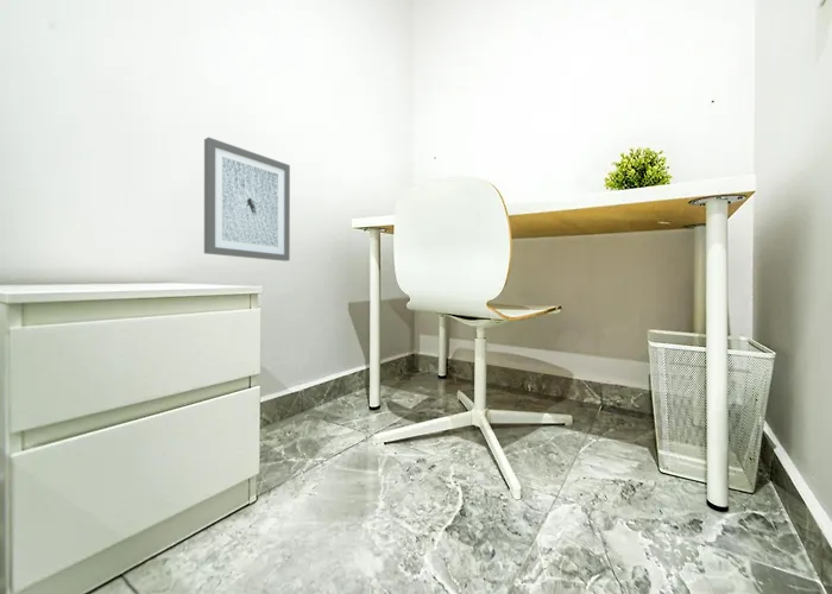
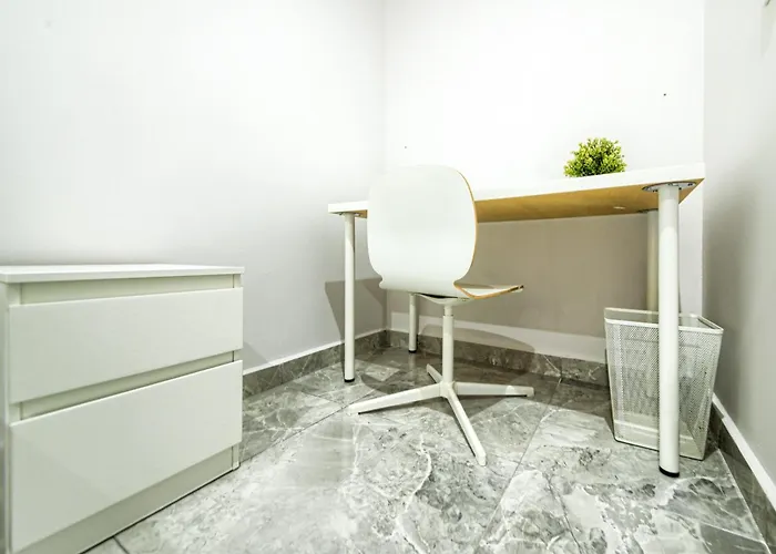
- wall art (250, 204)
